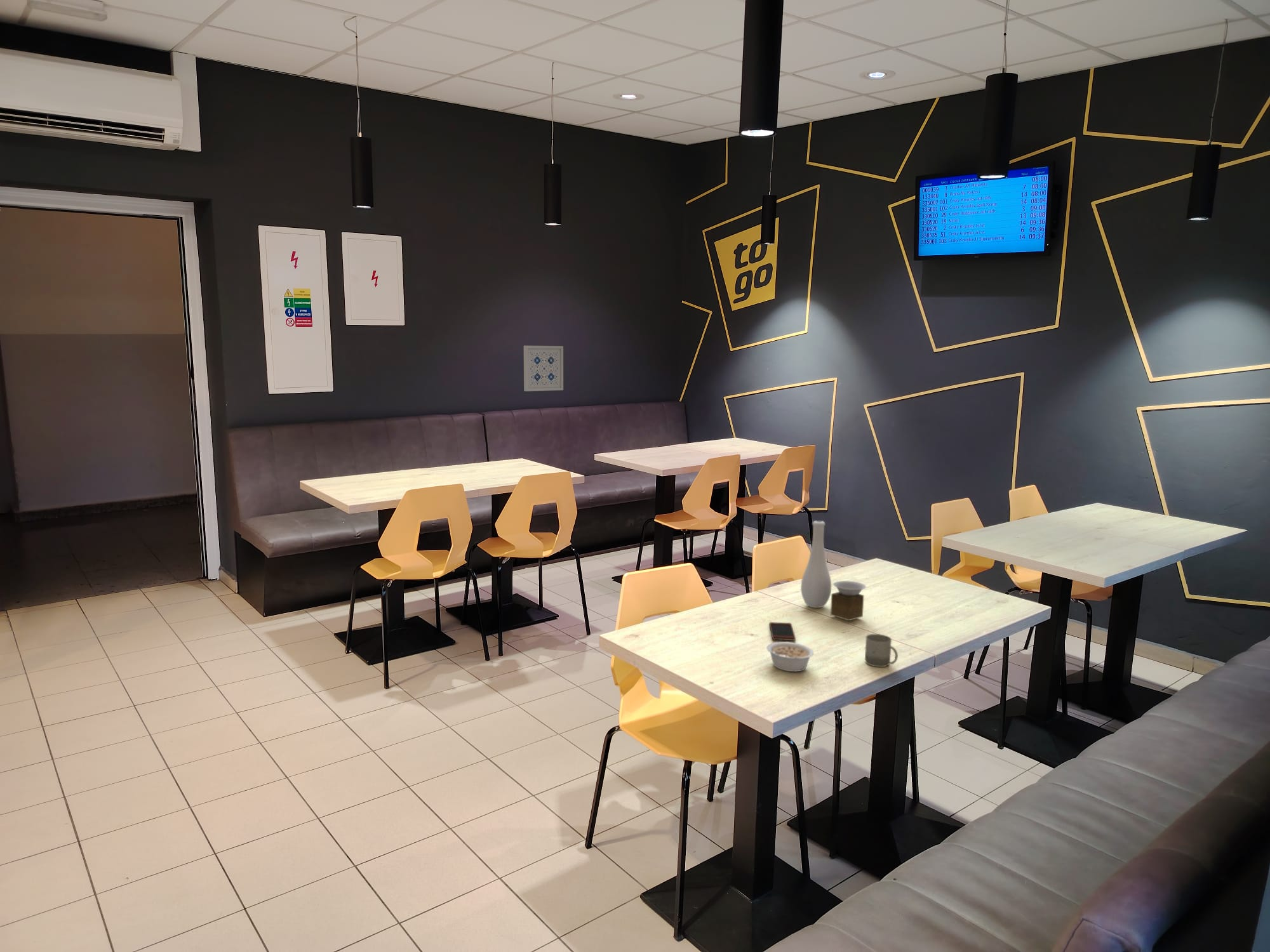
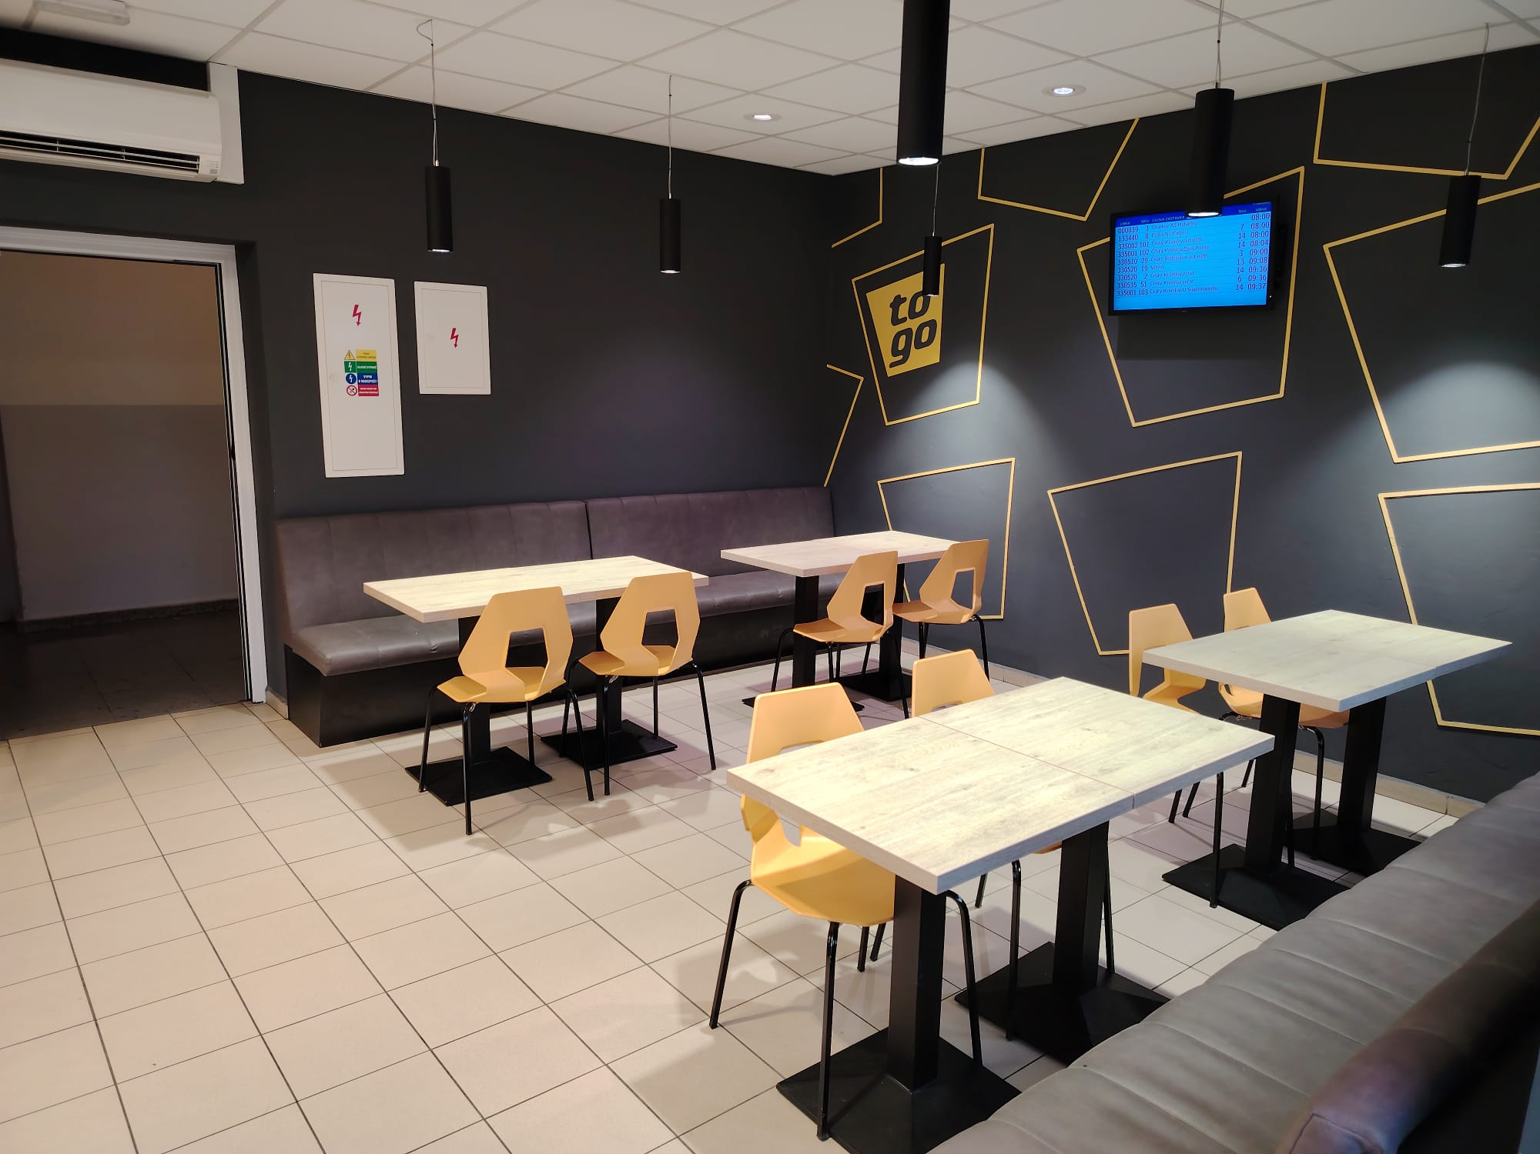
- wall art (544, 368)
- cup (882, 652)
- smartphone (782, 631)
- vase (828, 571)
- legume (791, 656)
